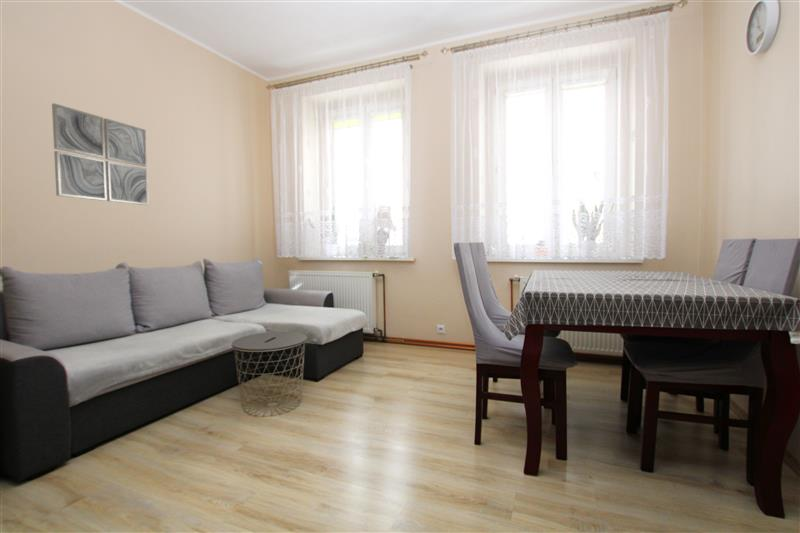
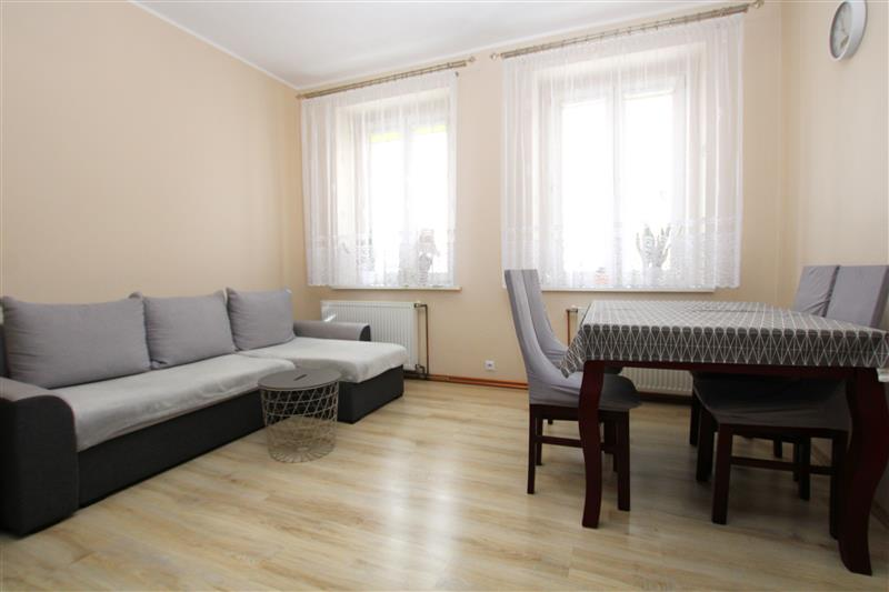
- wall art (104, 160)
